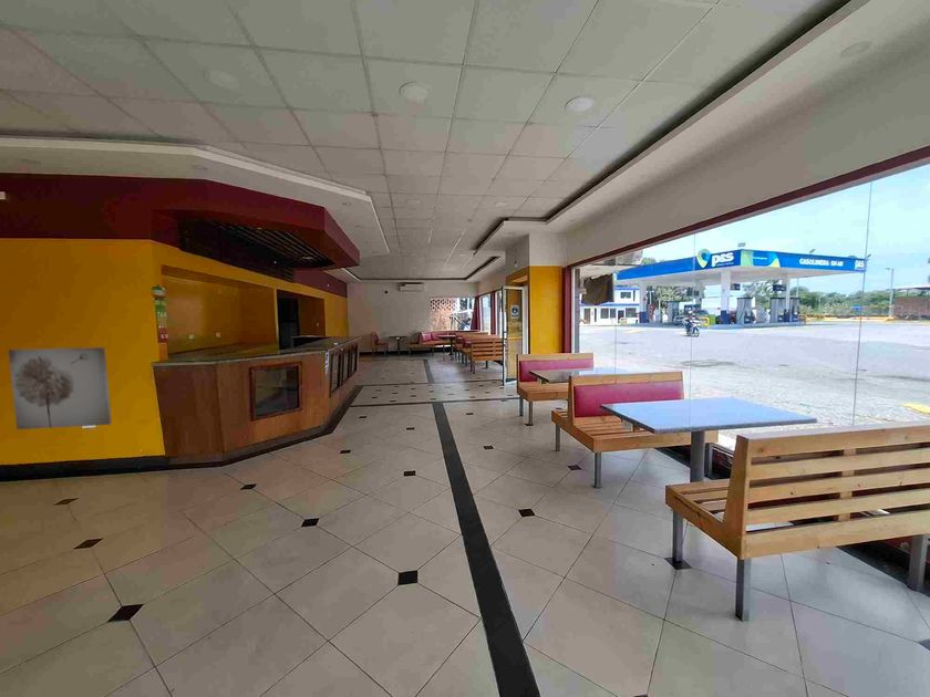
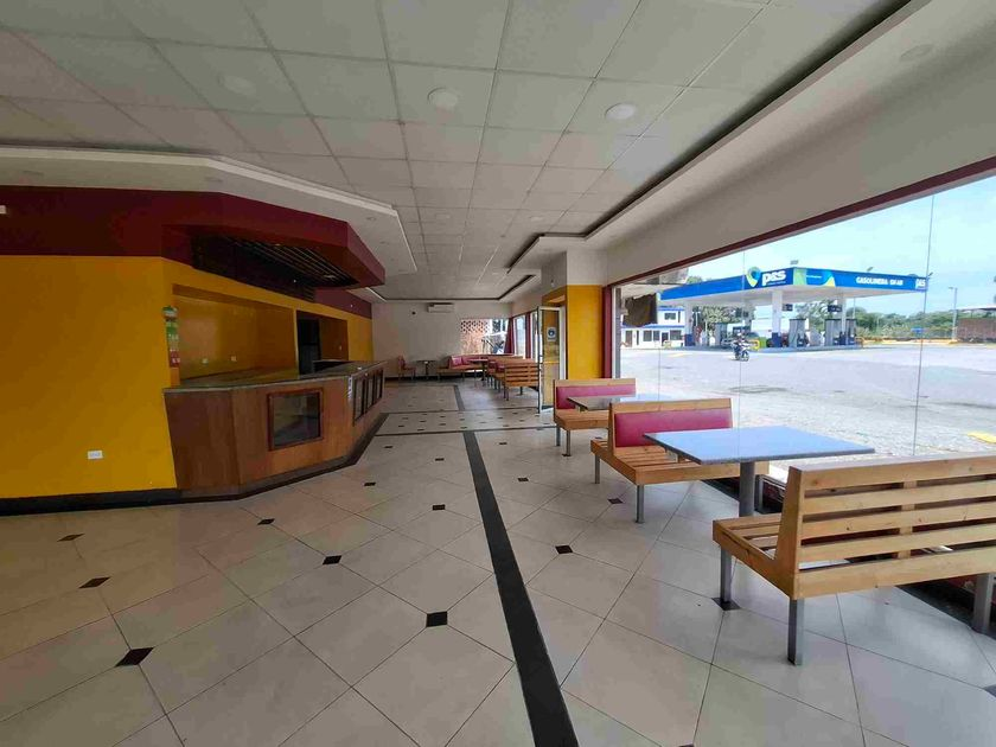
- wall art (61, 387)
